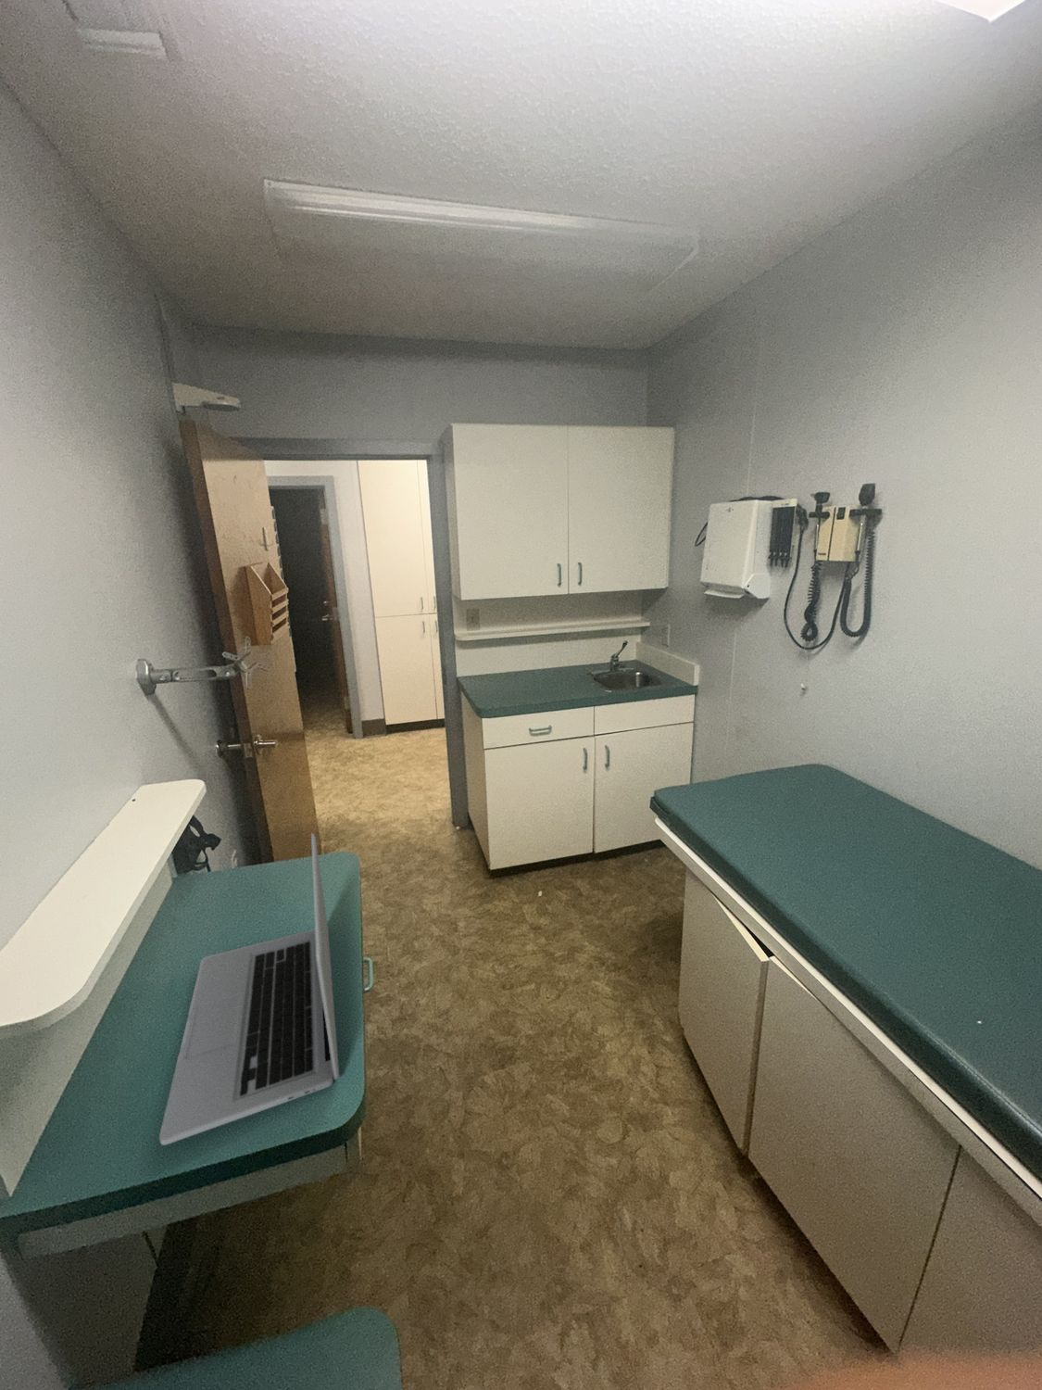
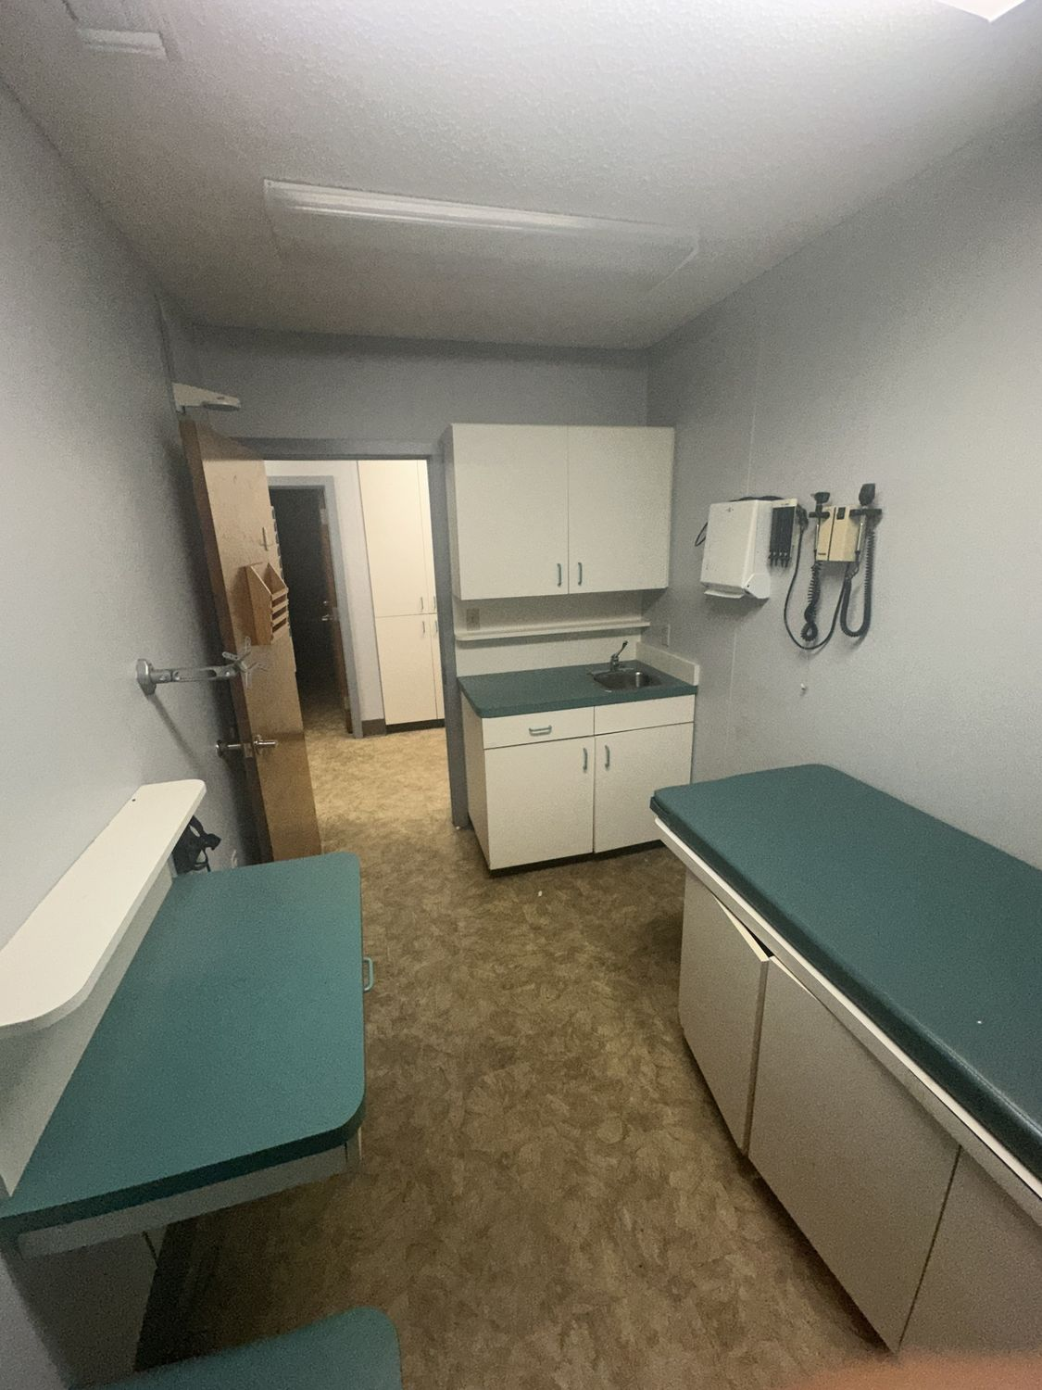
- laptop (252, 961)
